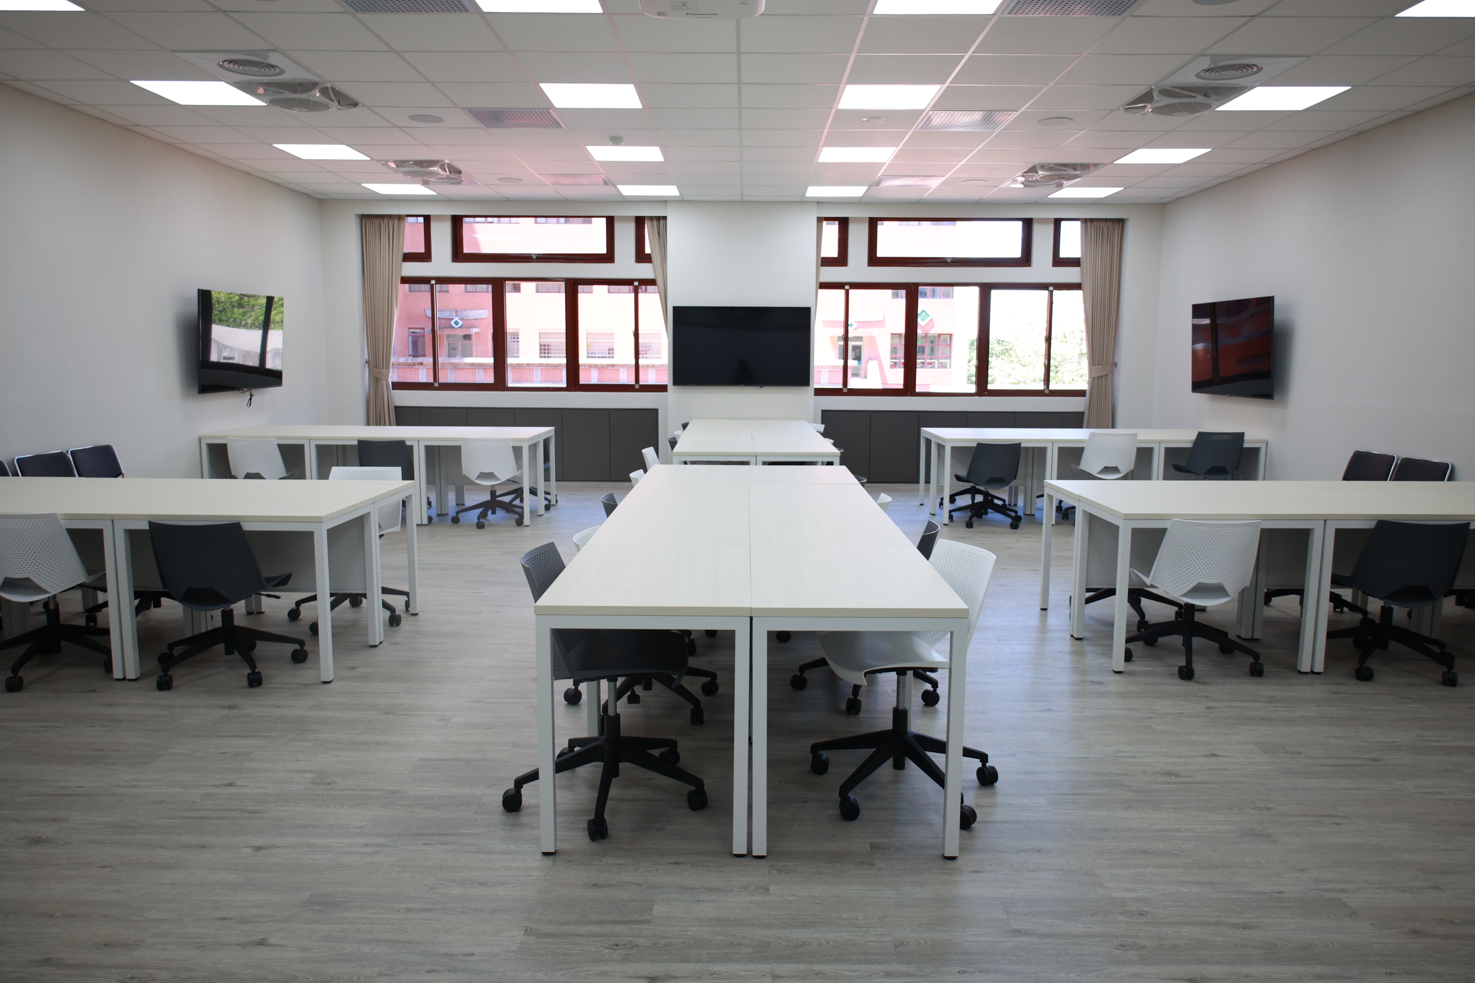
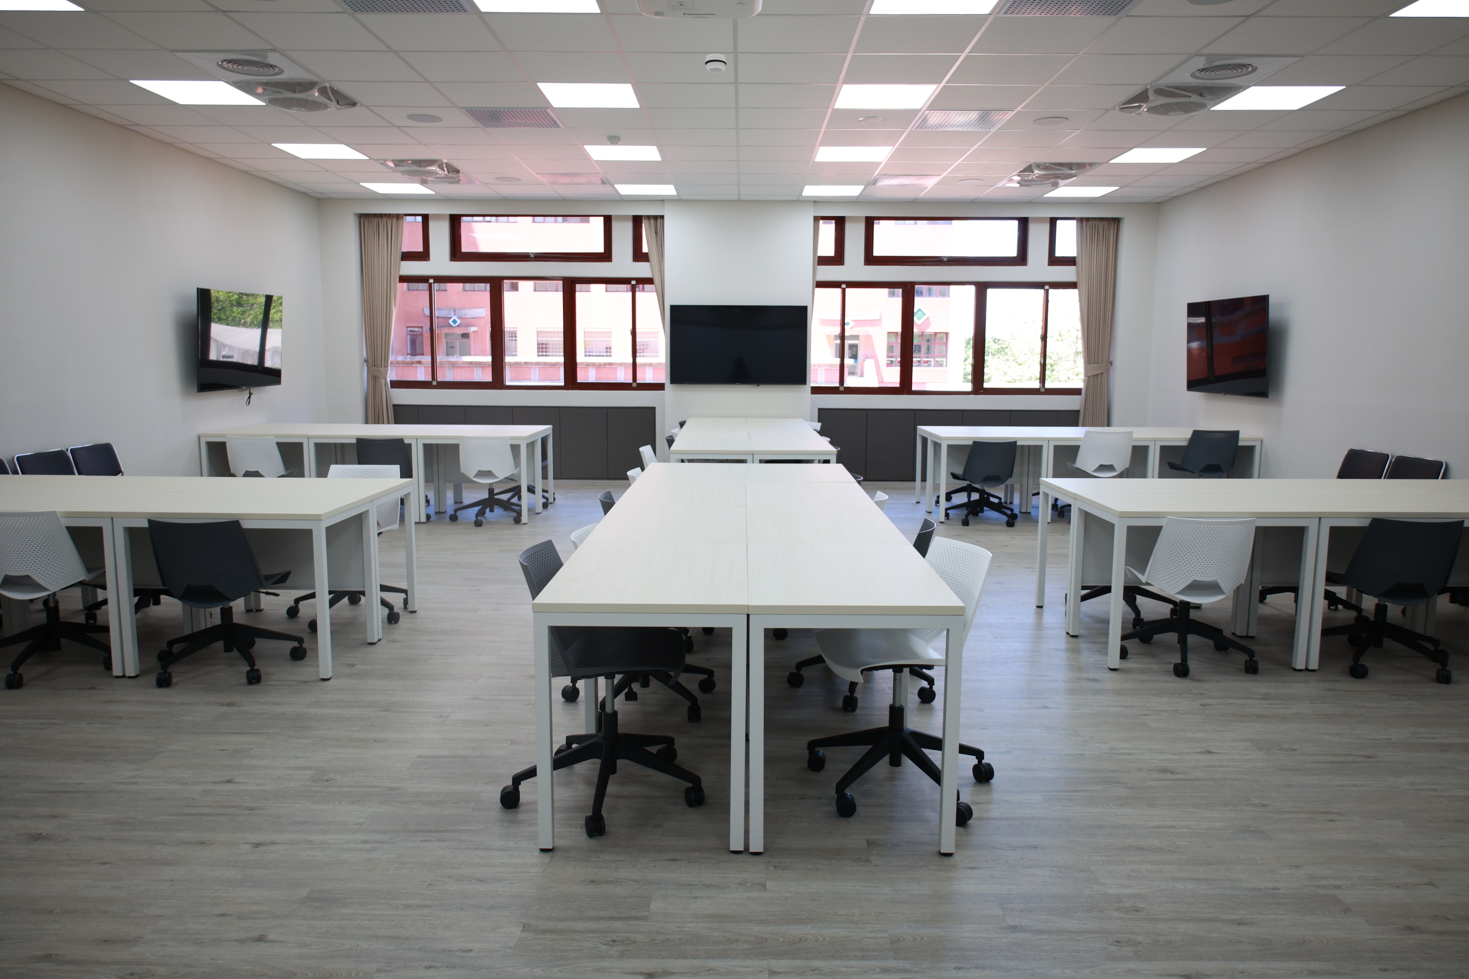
+ smoke detector (716, 63)
